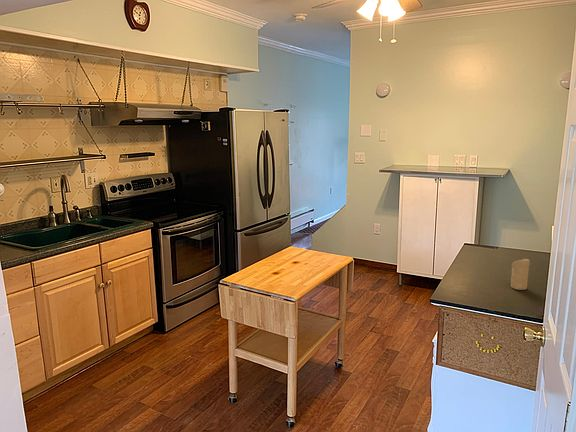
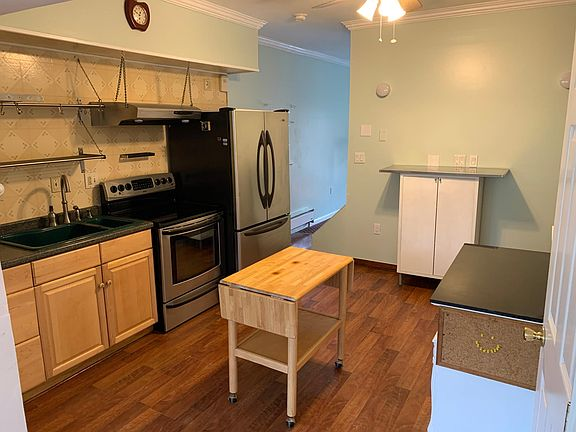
- candle (519, 273)
